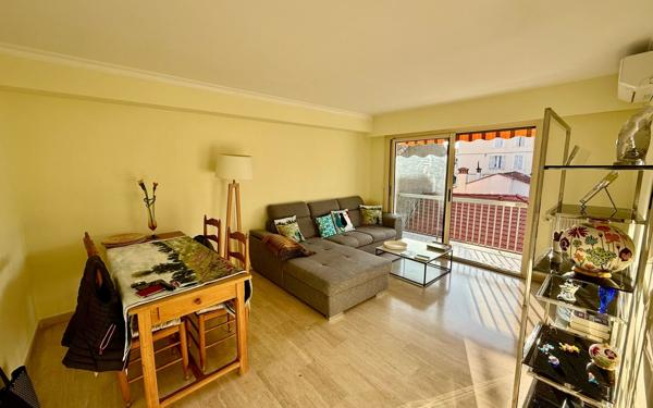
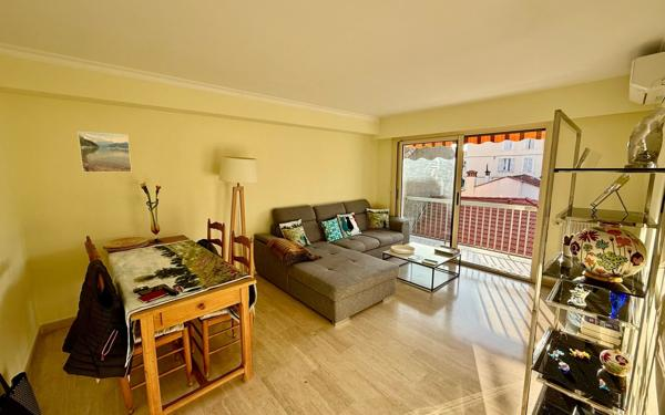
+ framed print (105, 153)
